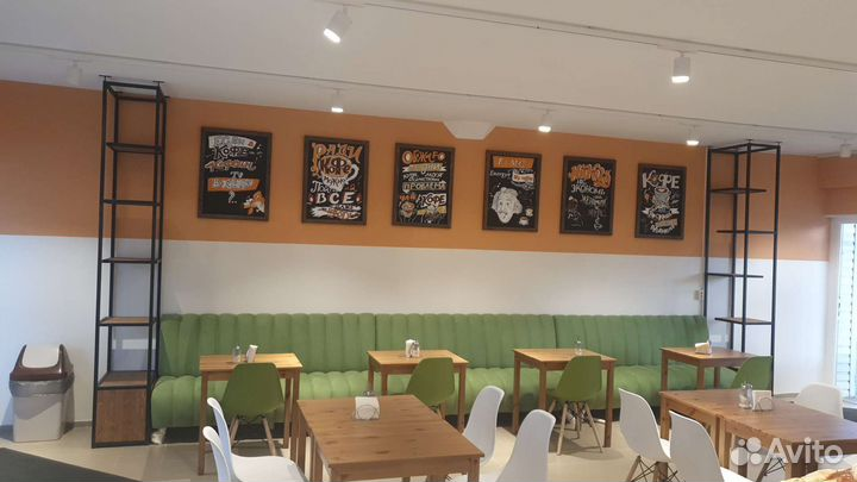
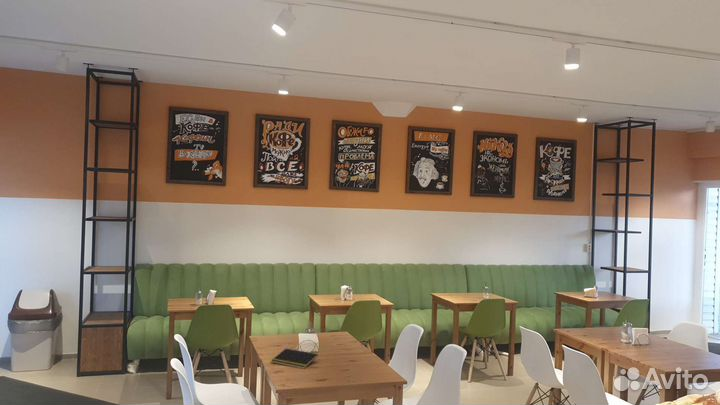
+ notepad (294, 358)
